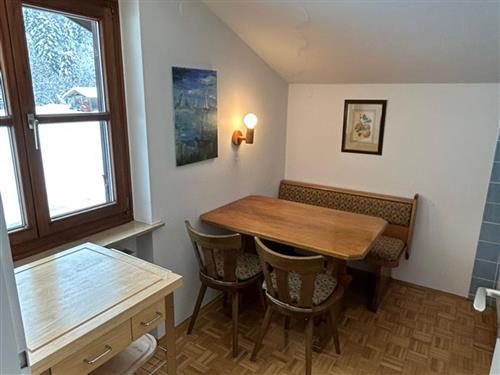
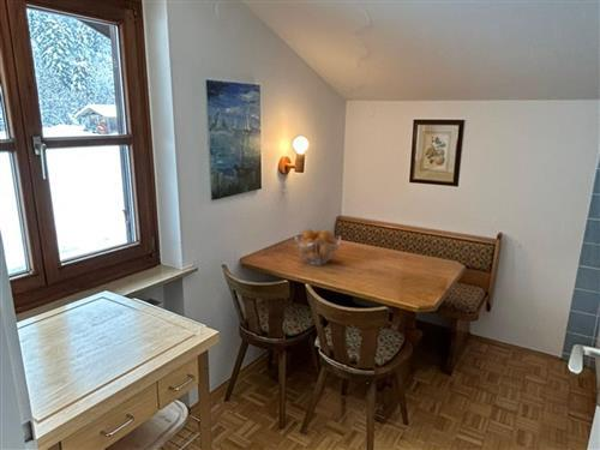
+ fruit basket (317, 245)
